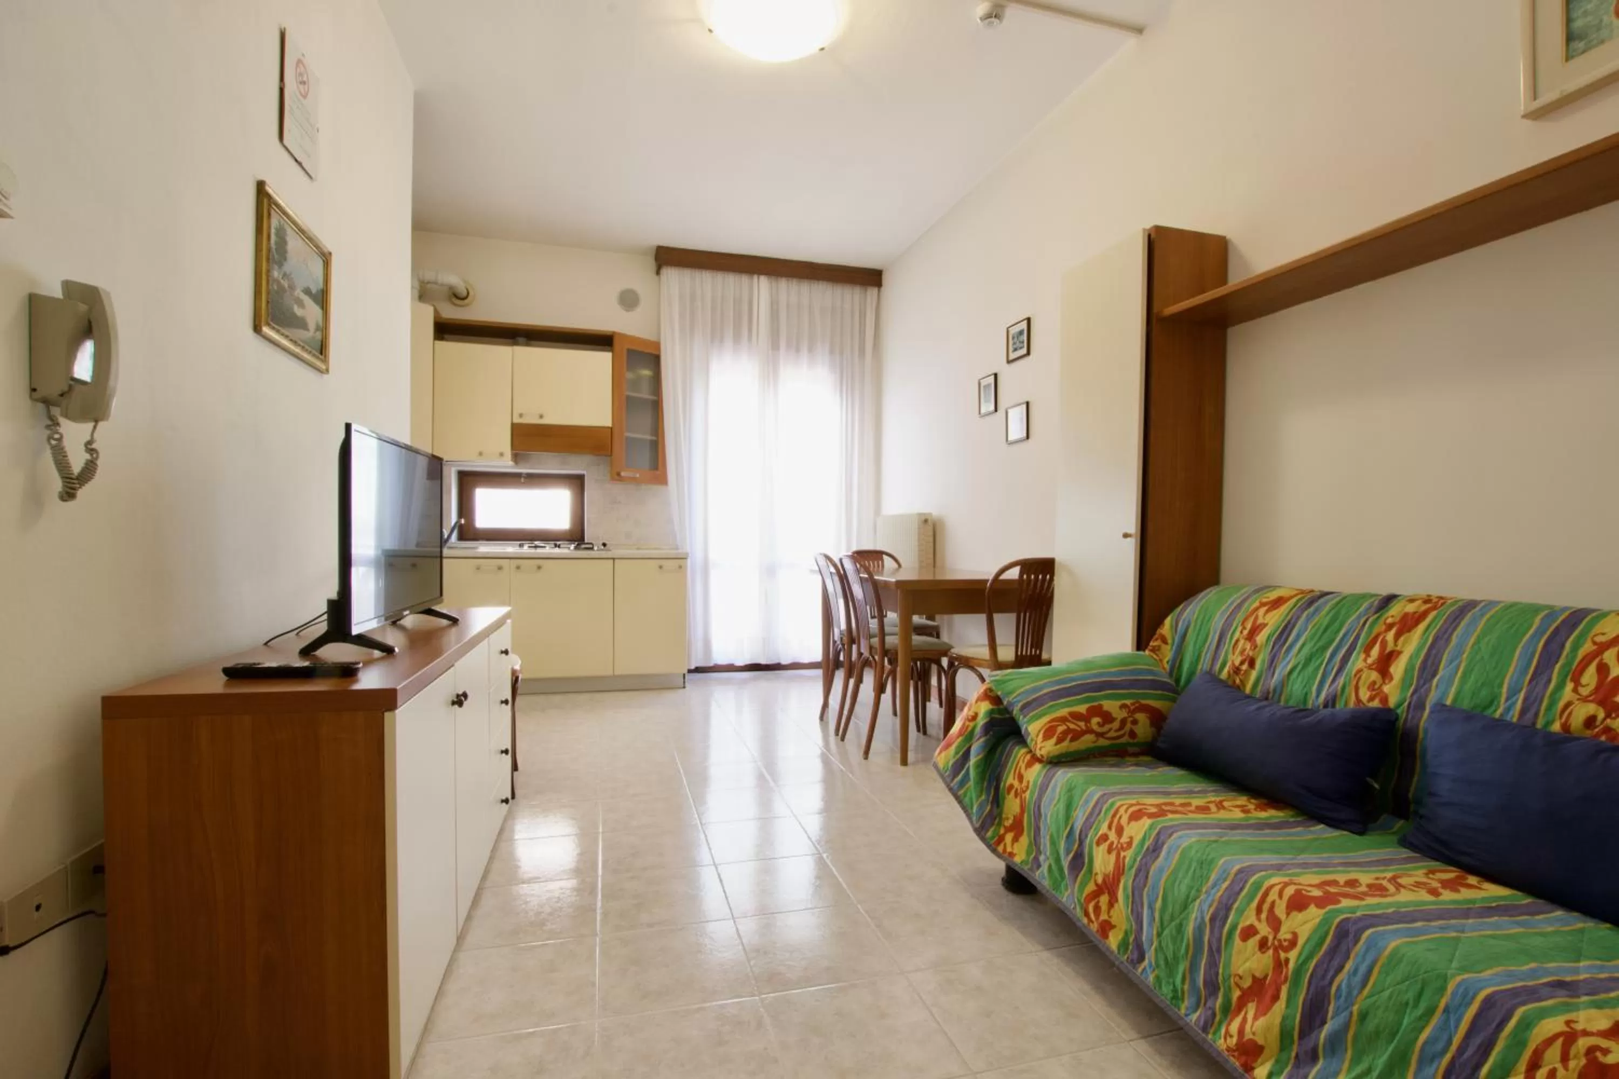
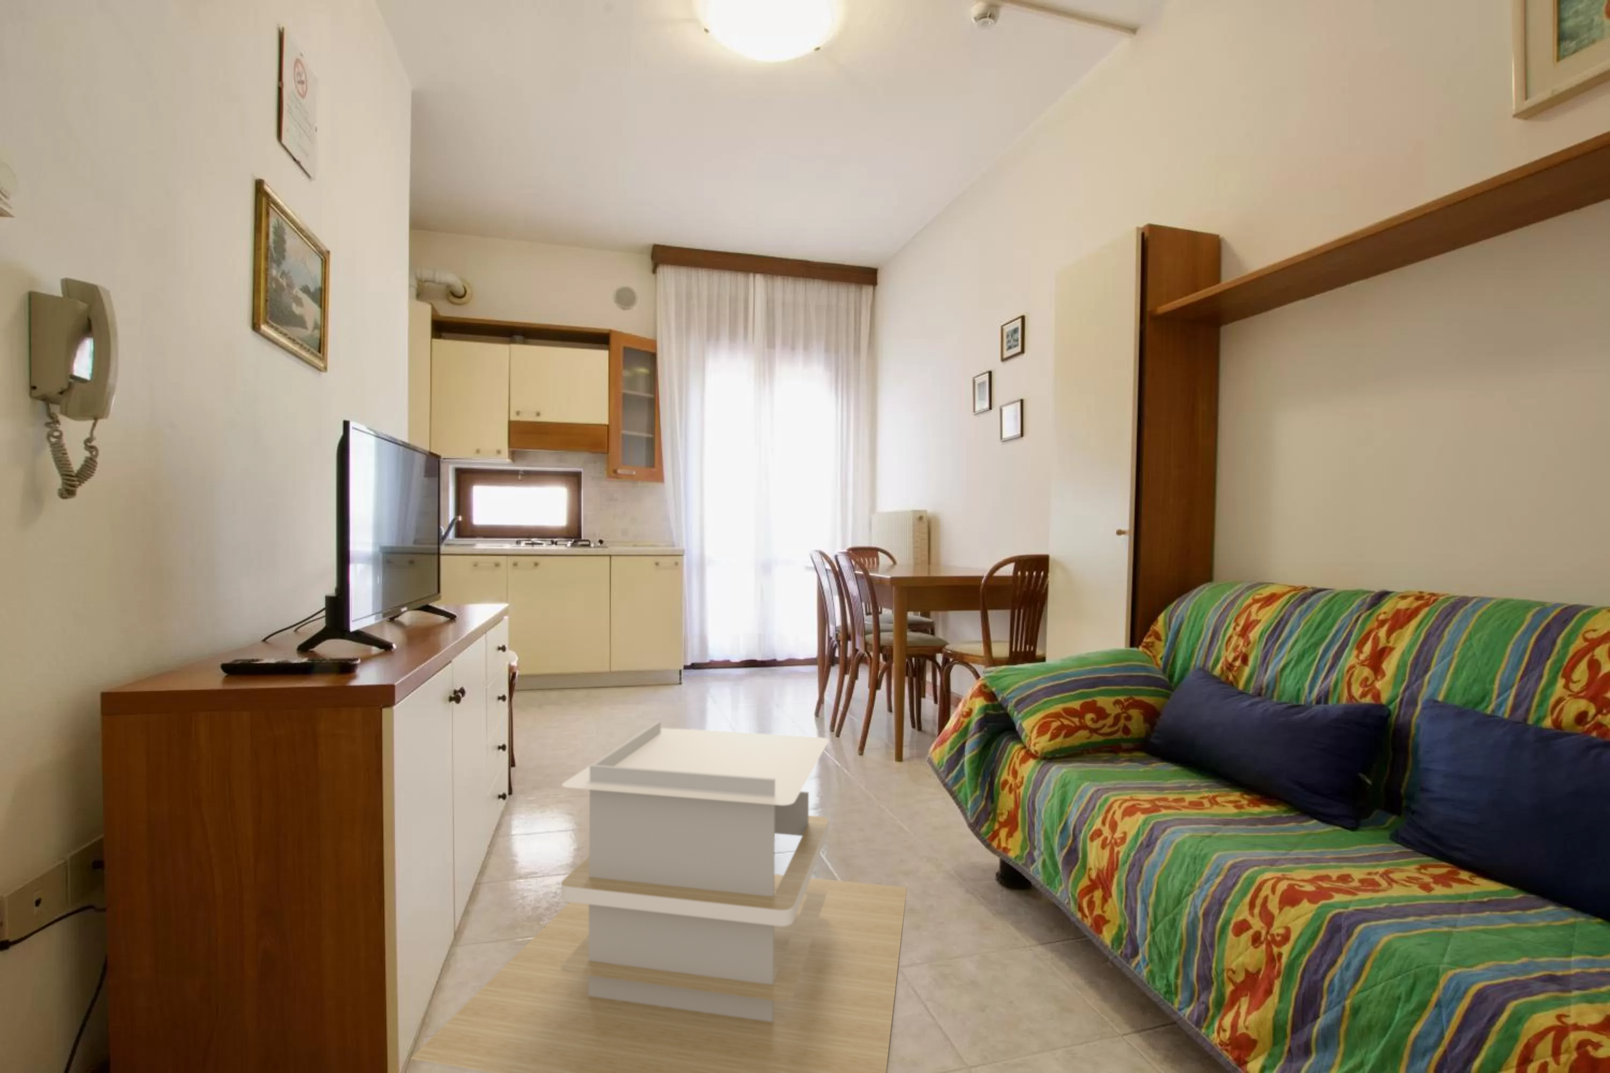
+ coffee table (708, 851)
